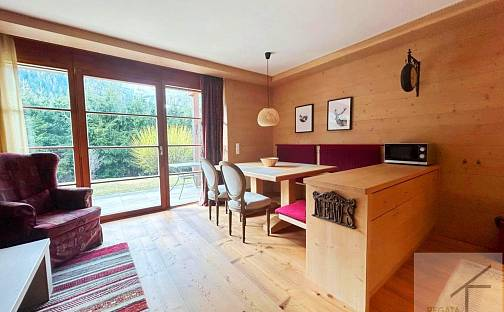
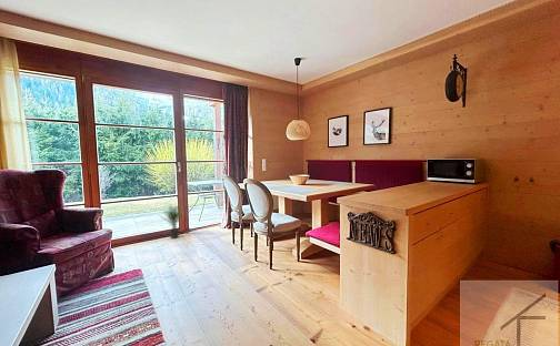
+ potted plant (171, 220)
